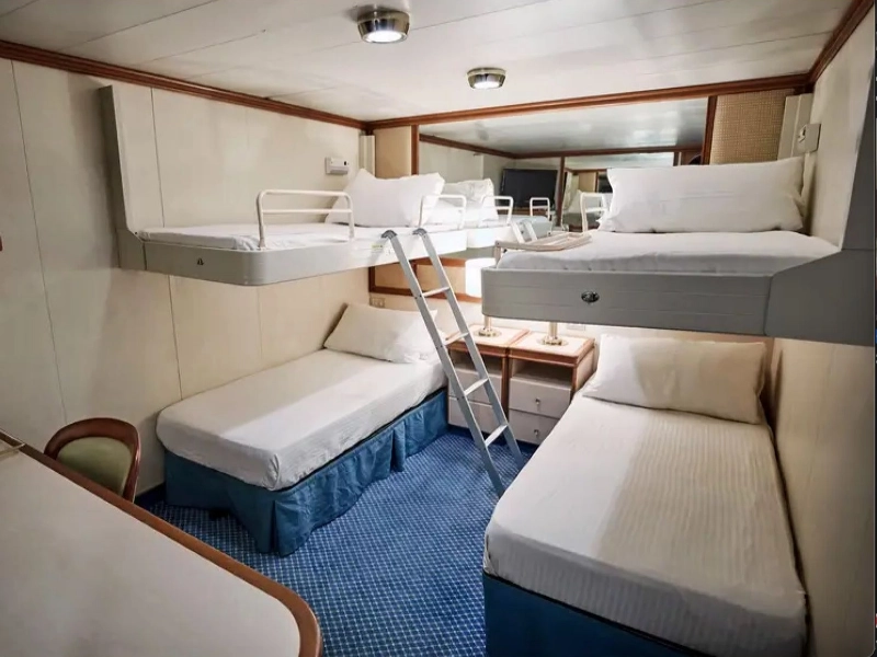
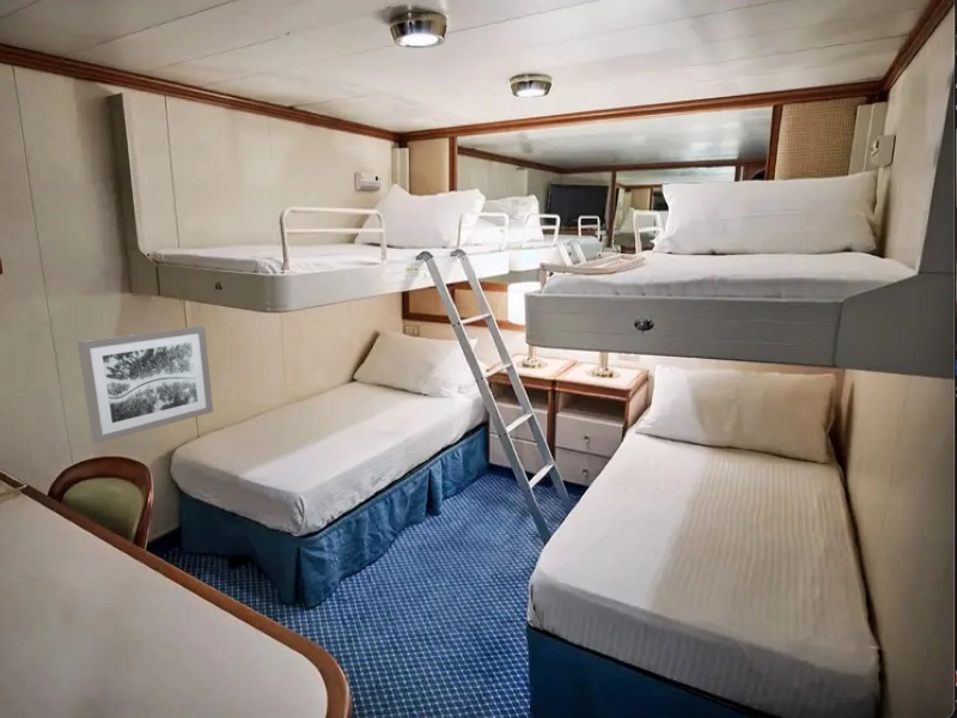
+ wall art (152, 379)
